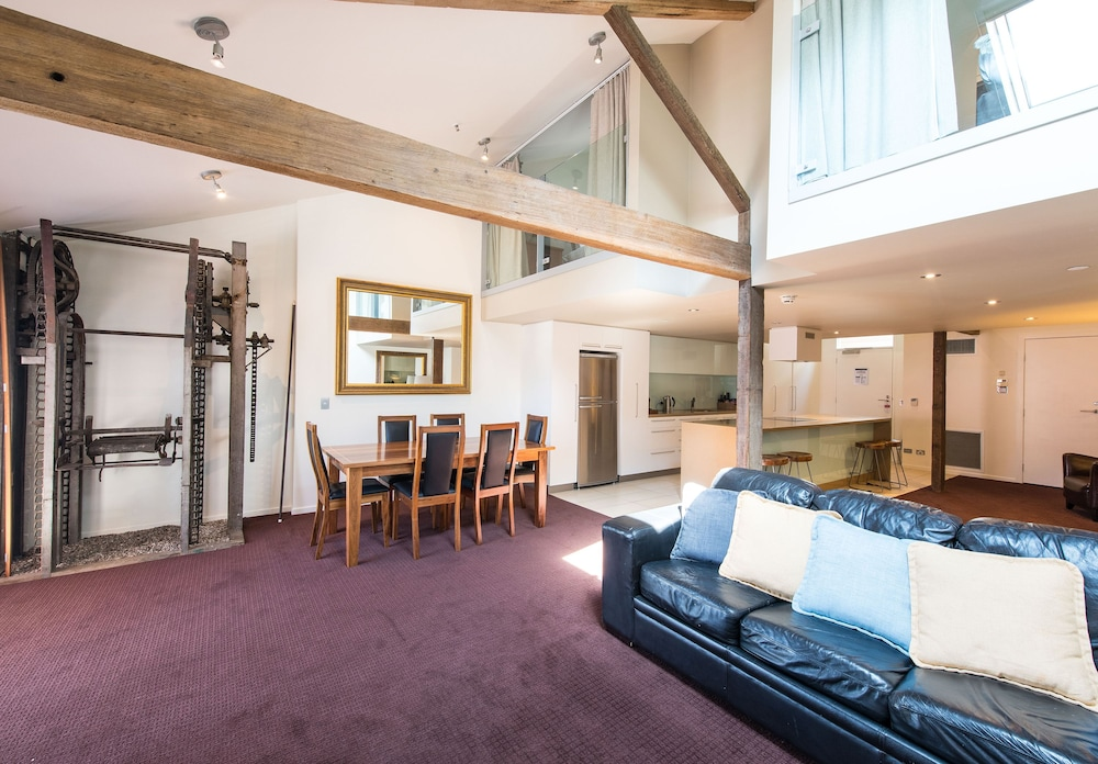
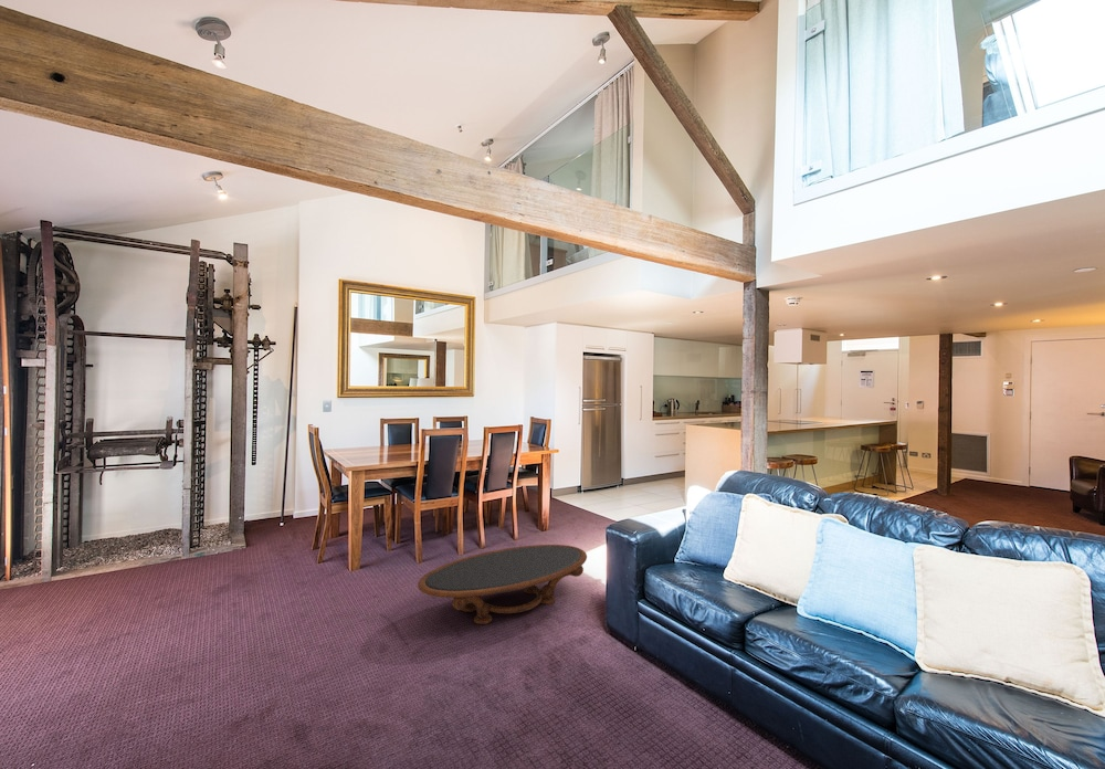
+ coffee table (508, 584)
